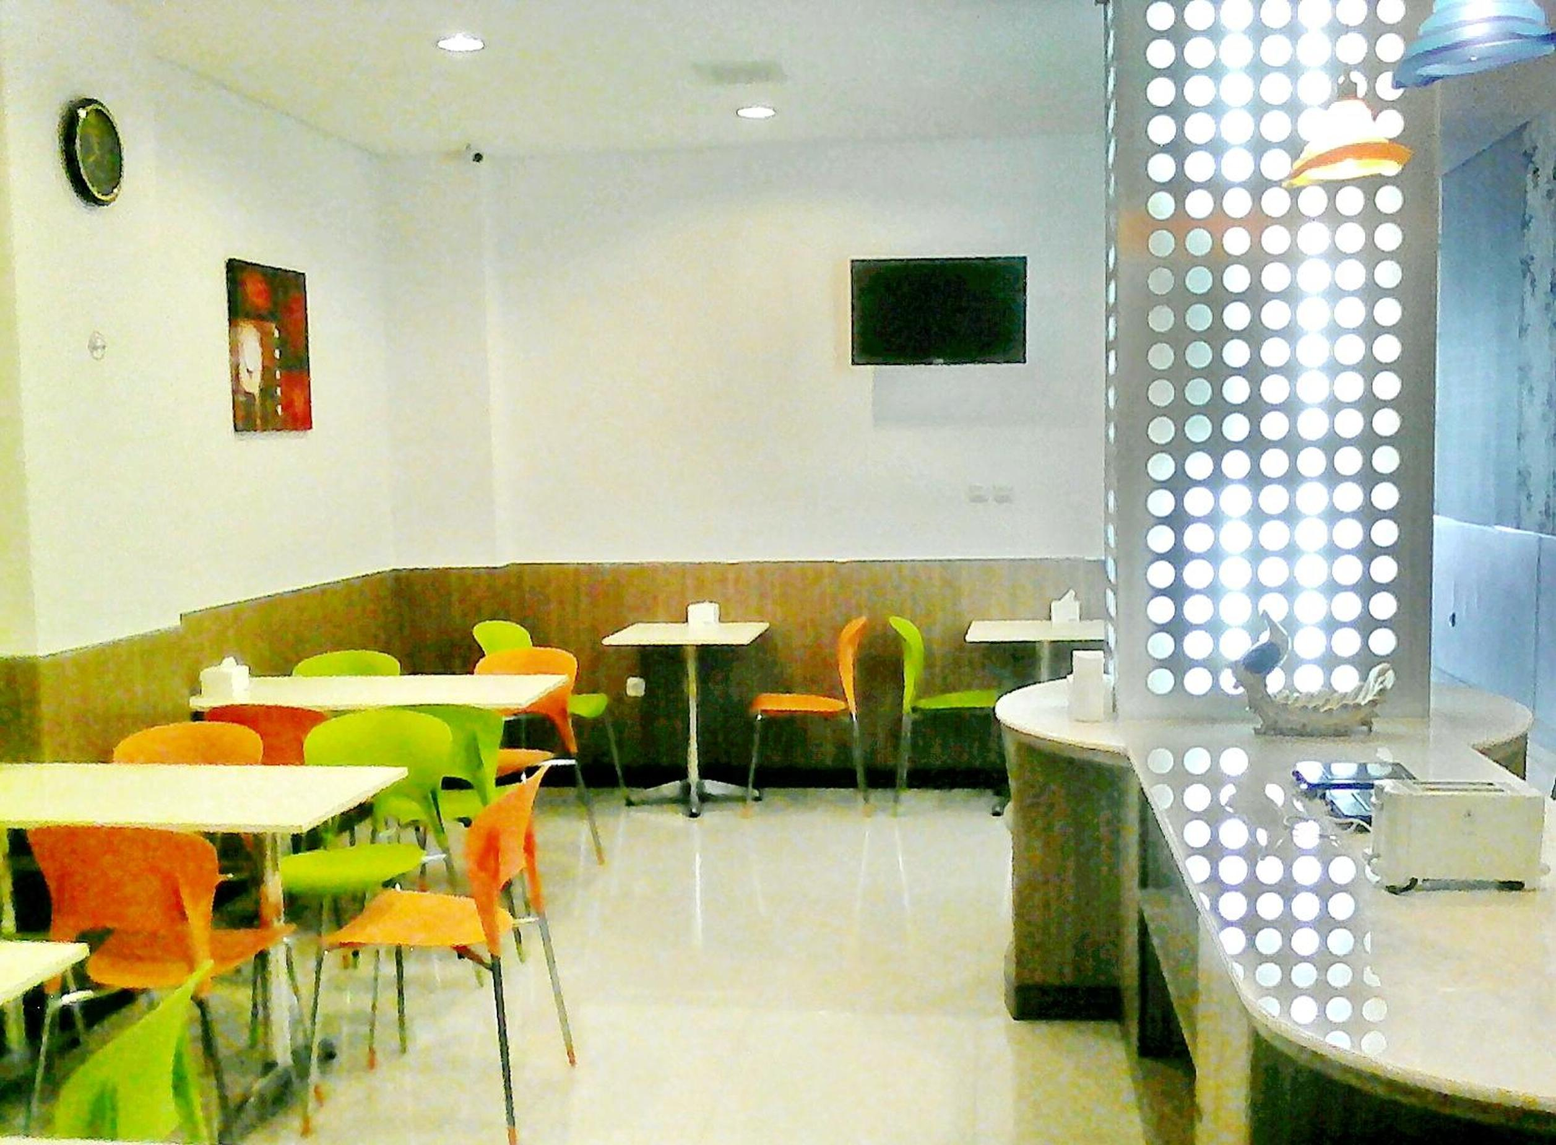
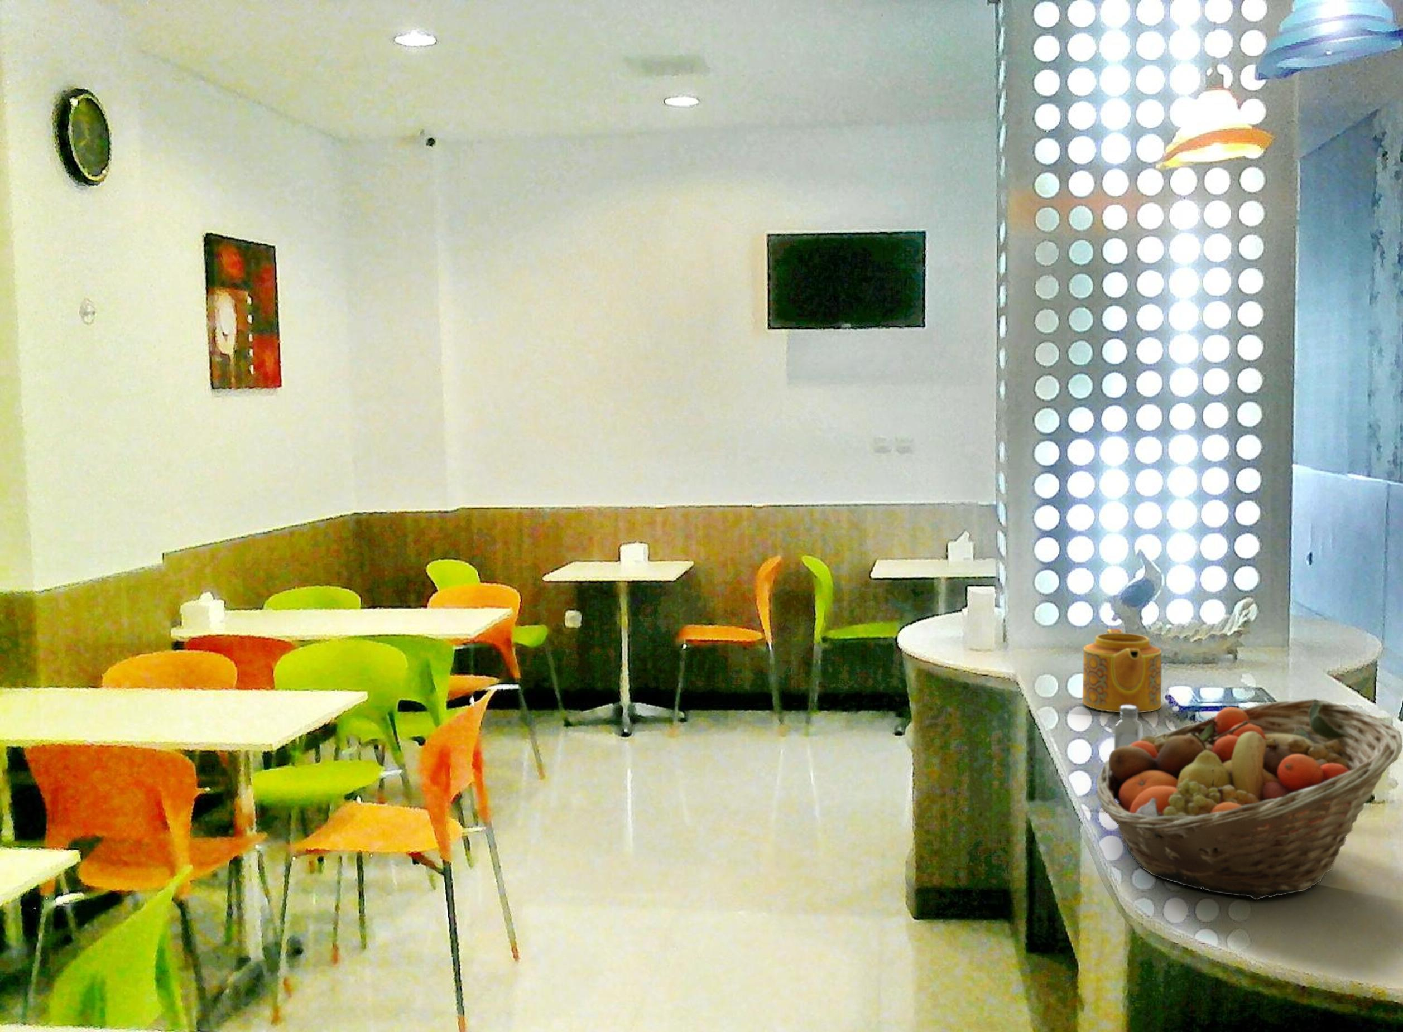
+ fruit basket (1240, 786)
+ saltshaker (1128, 733)
+ teapot (1122, 671)
